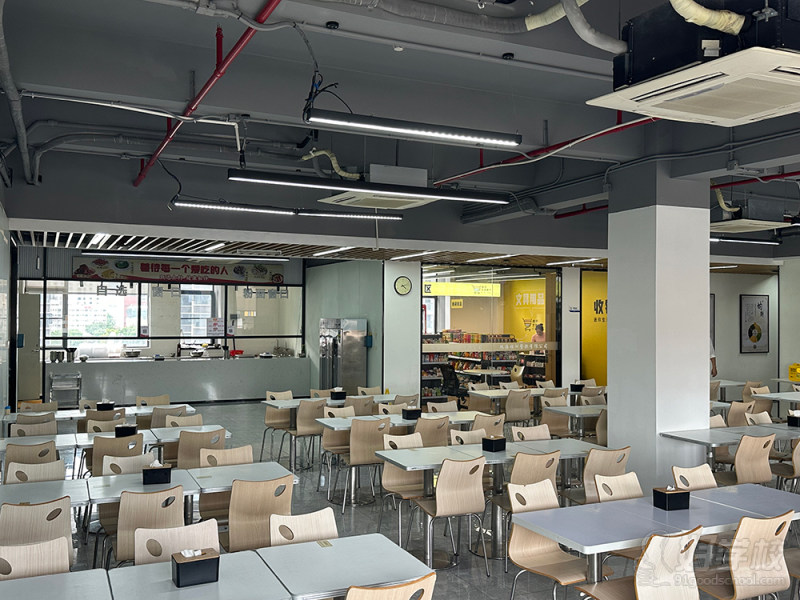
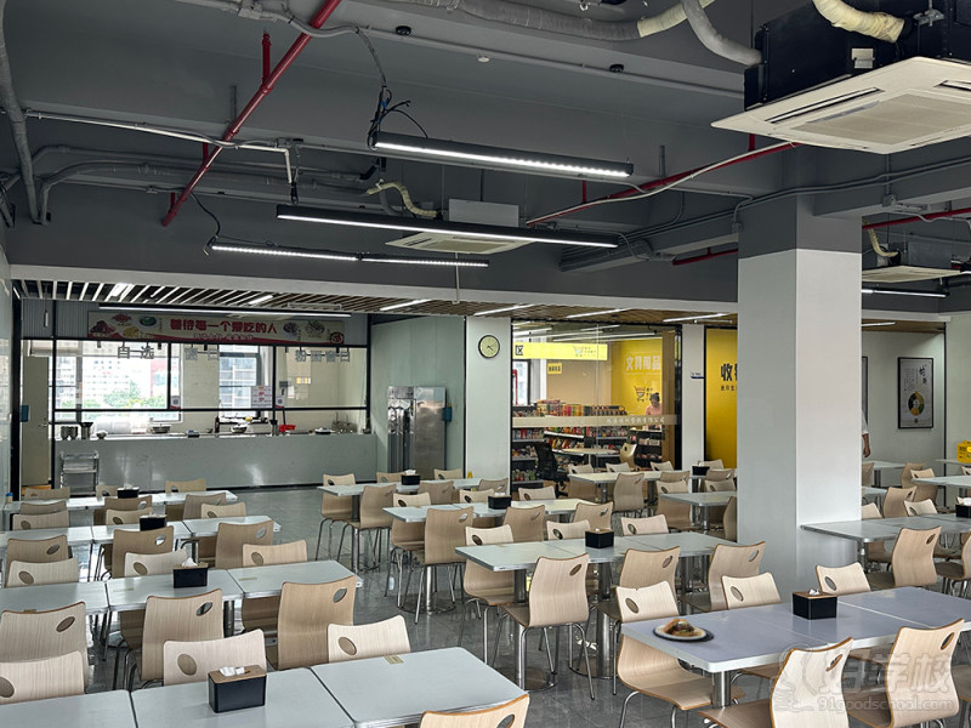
+ plate (682, 625)
